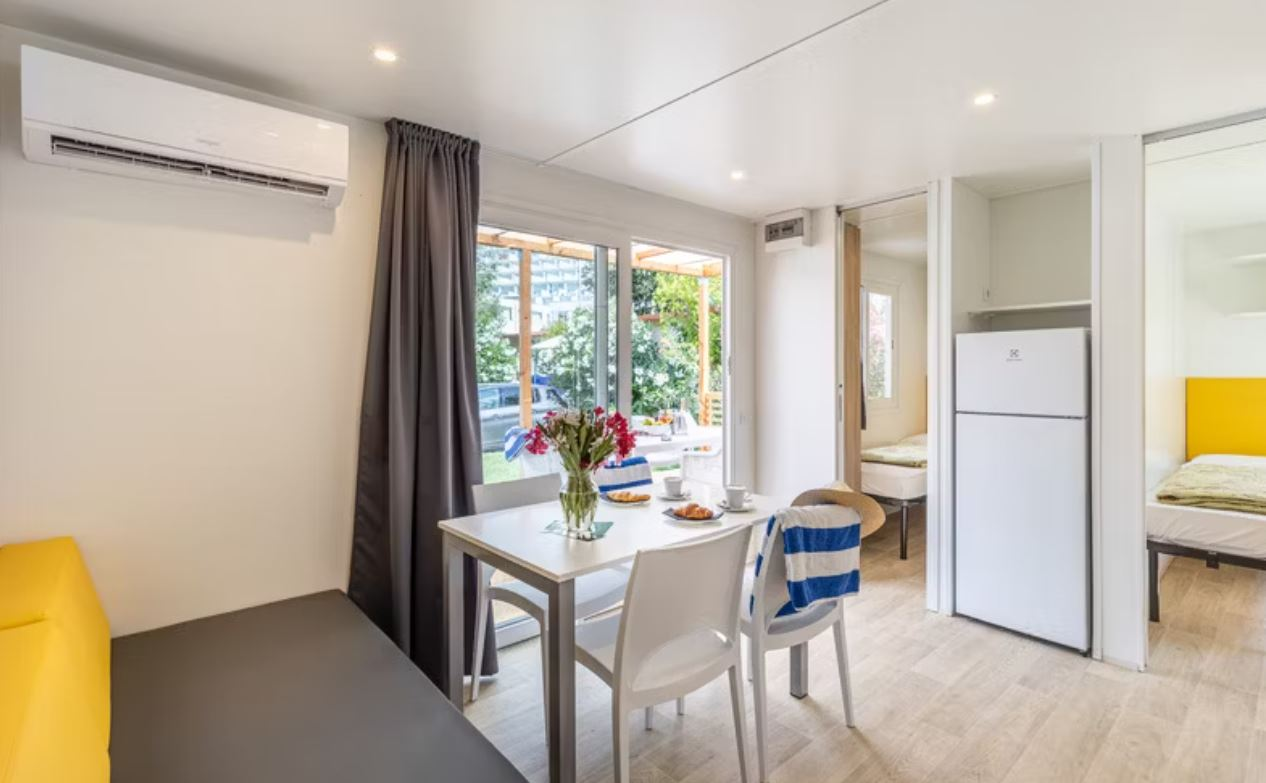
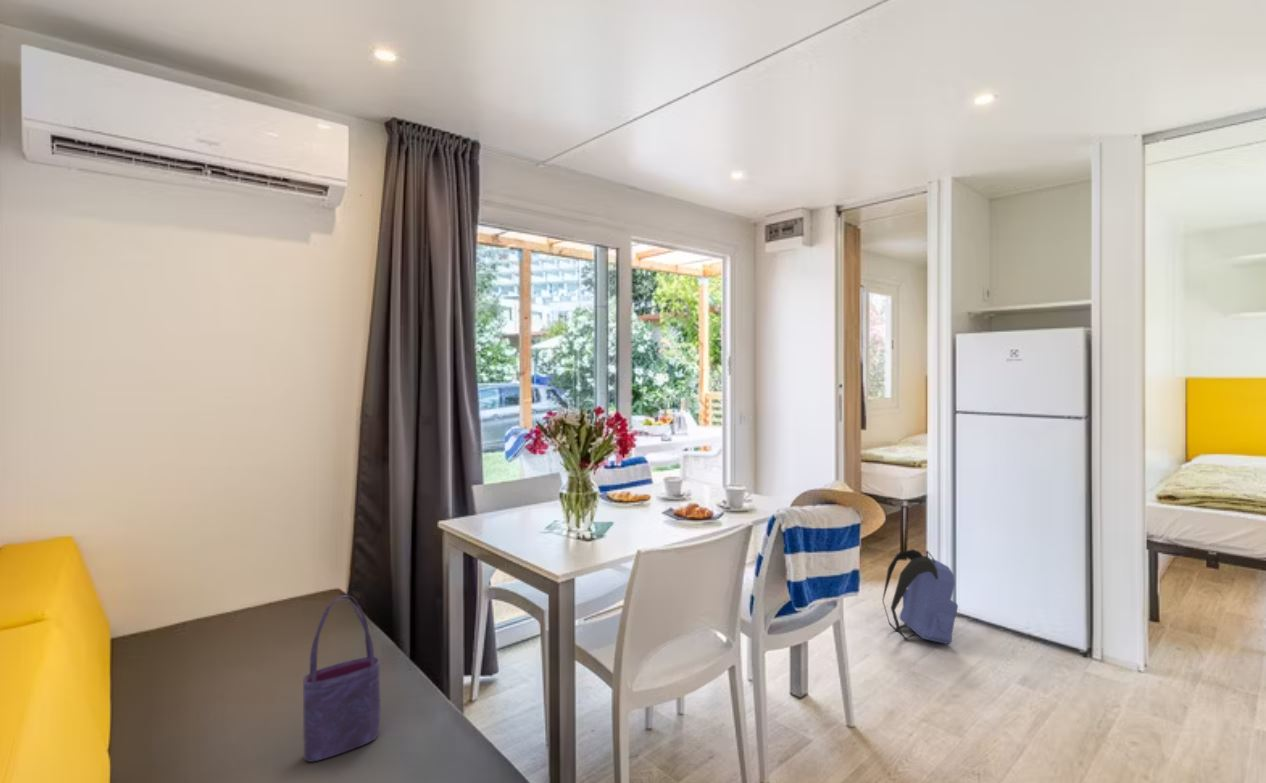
+ tote bag (341, 671)
+ backpack (916, 592)
